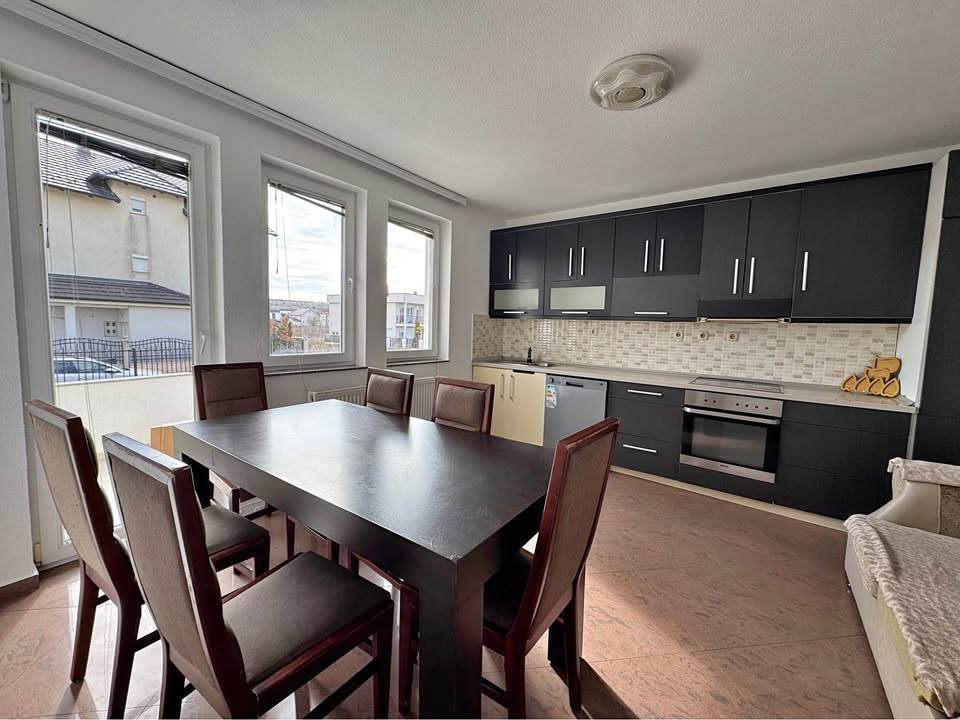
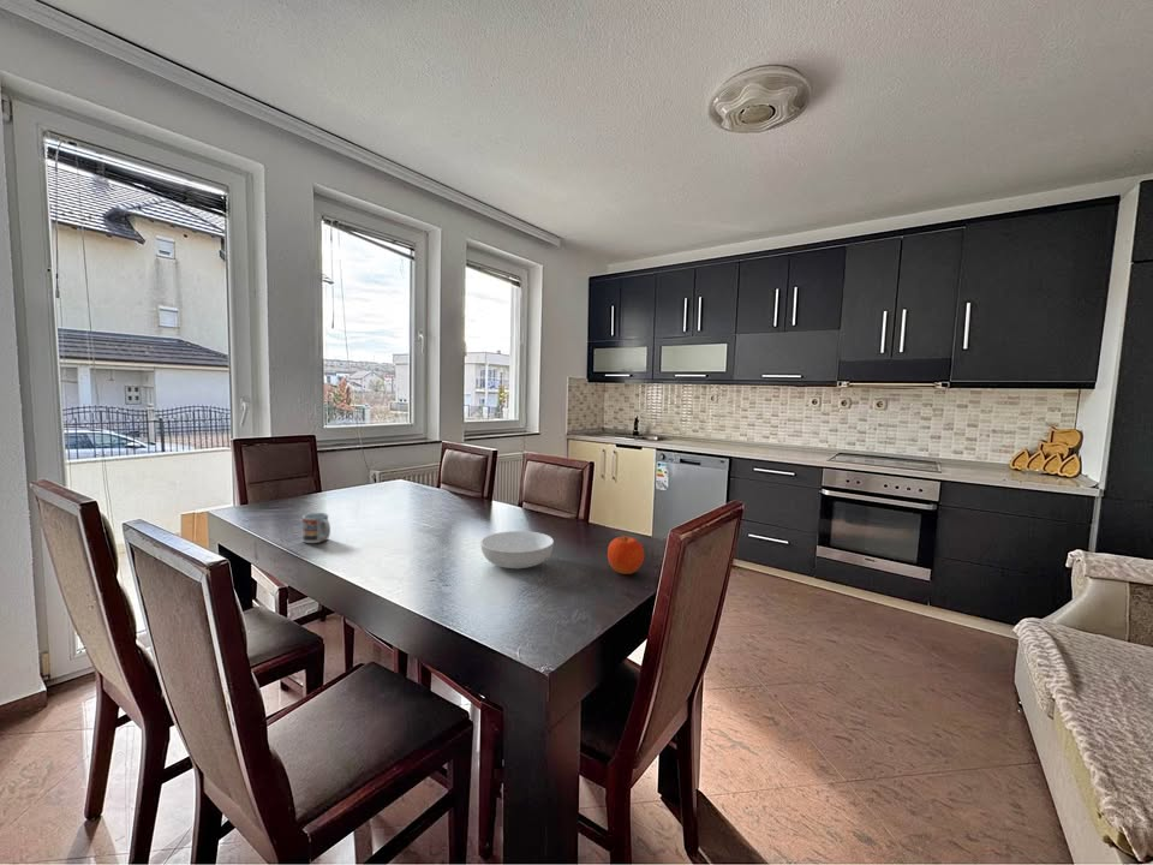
+ serving bowl (516, 551)
+ cup (318, 527)
+ fruit (626, 554)
